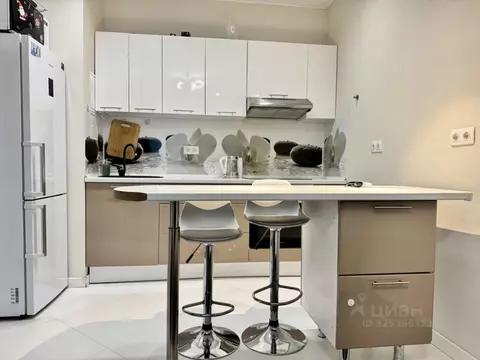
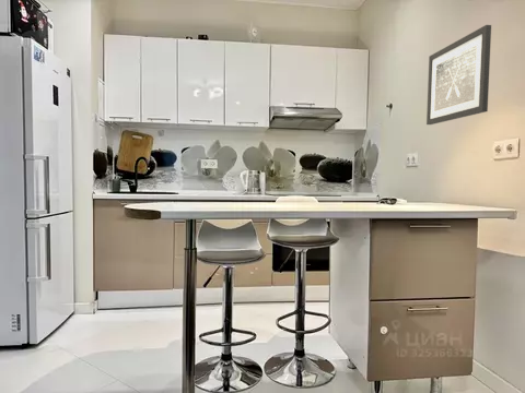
+ wall art (455, 81)
